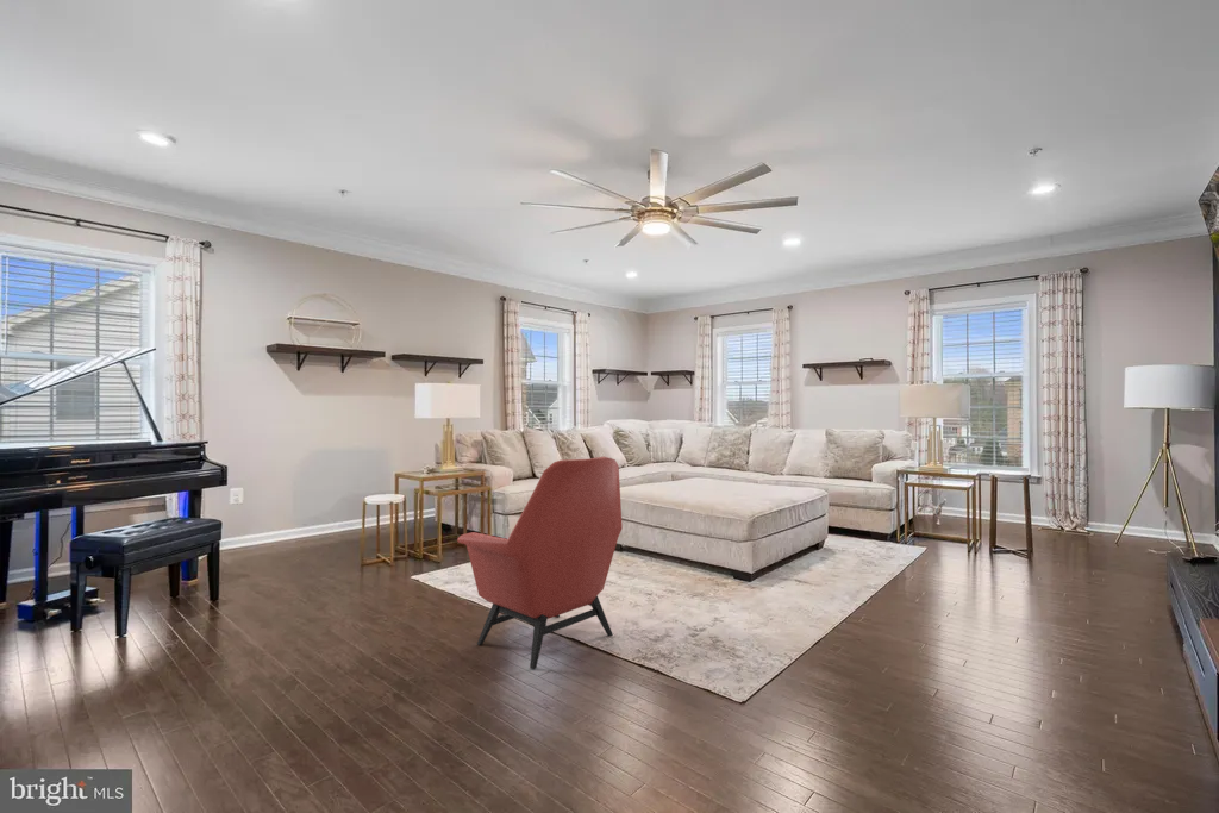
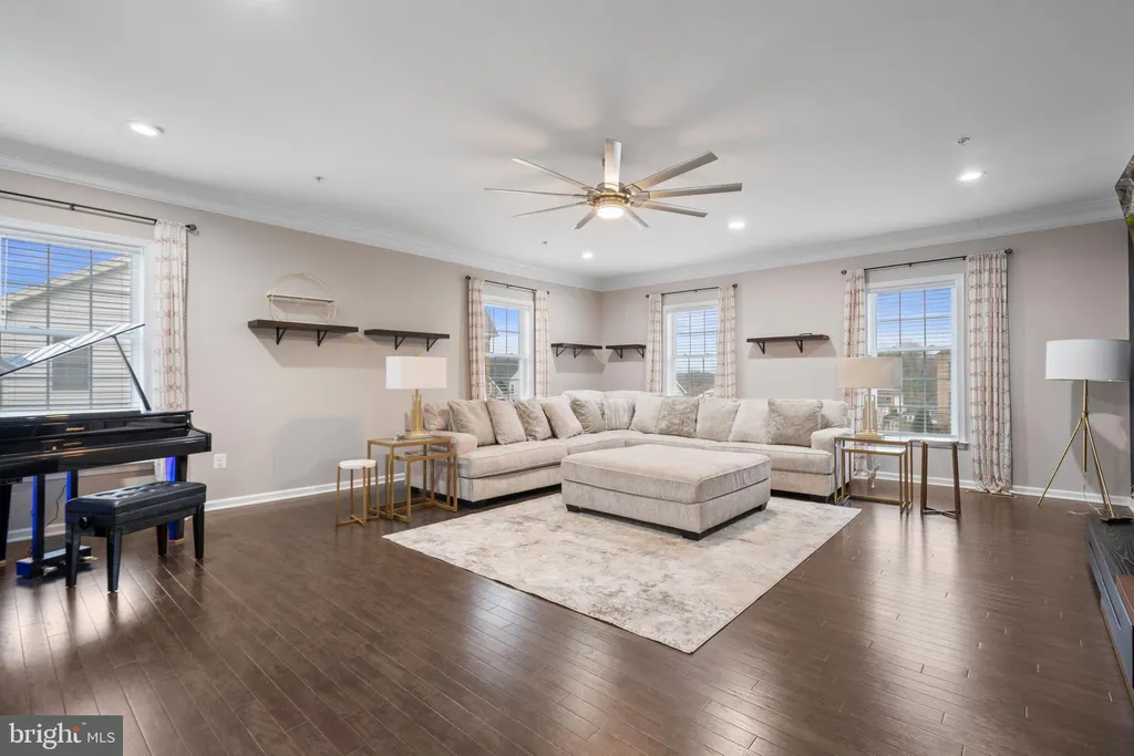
- armchair (542, 545)
